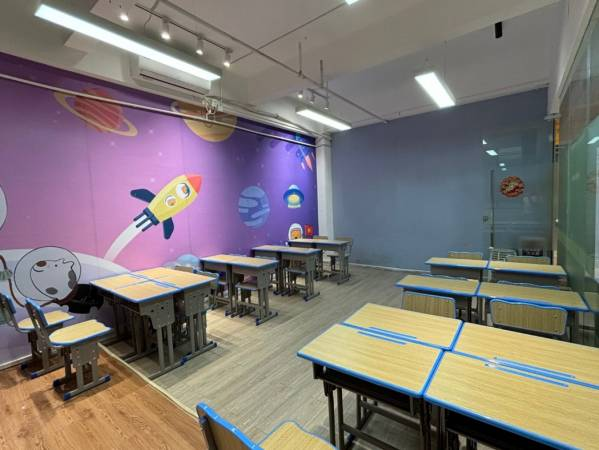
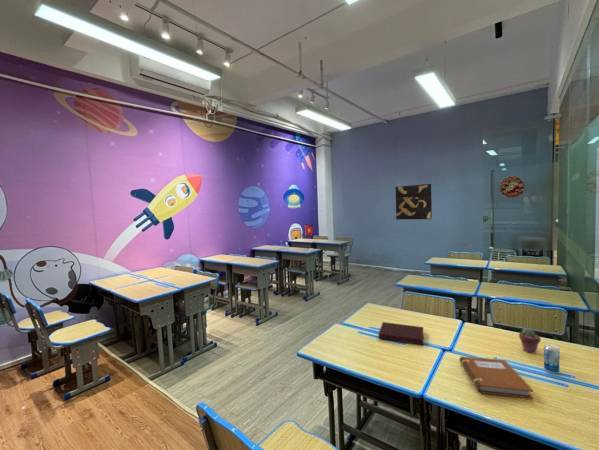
+ beverage can (551, 358)
+ notebook (401, 332)
+ potted succulent (529, 339)
+ notebook (491, 374)
+ wall art (413, 202)
